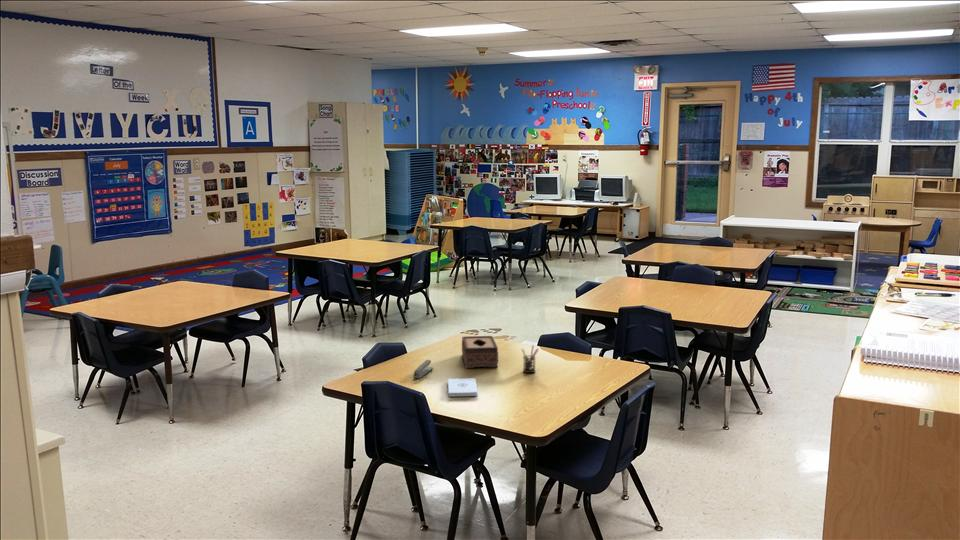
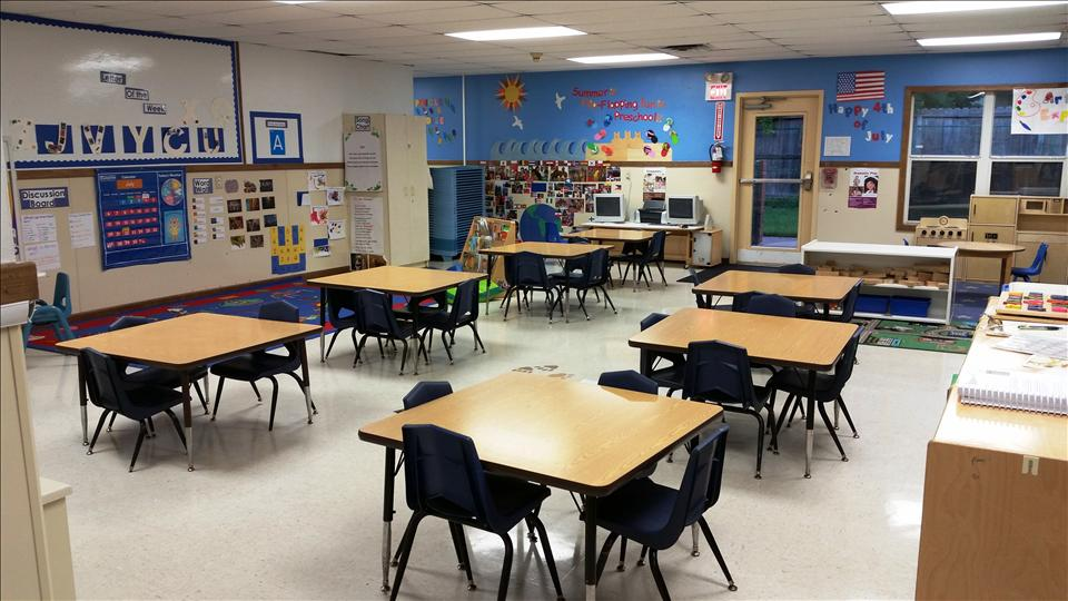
- tissue box (479, 351)
- stapler (423, 368)
- notepad (462, 387)
- pen holder (528, 358)
